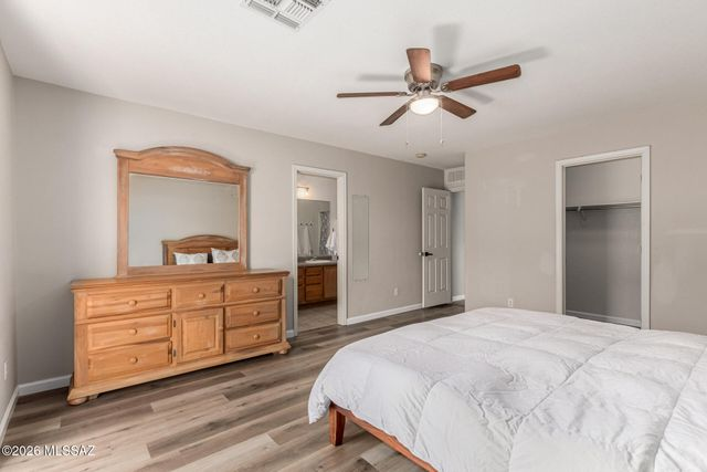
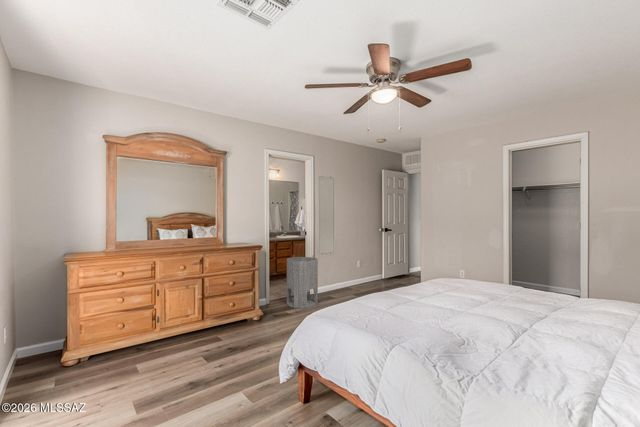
+ cylinder (302, 280)
